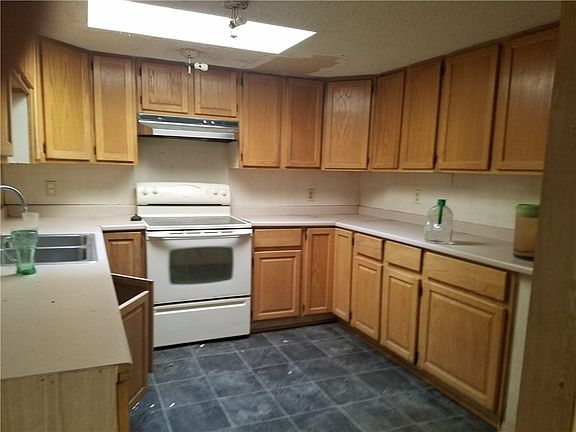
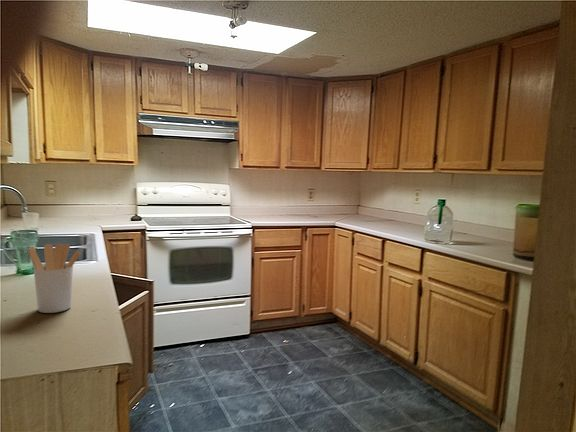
+ utensil holder (54, 275)
